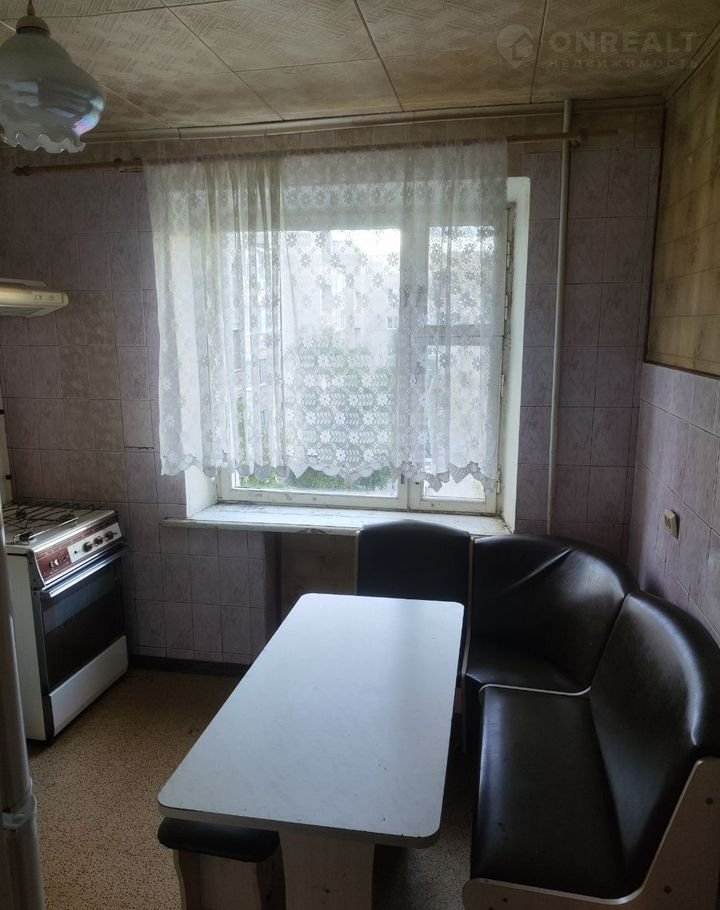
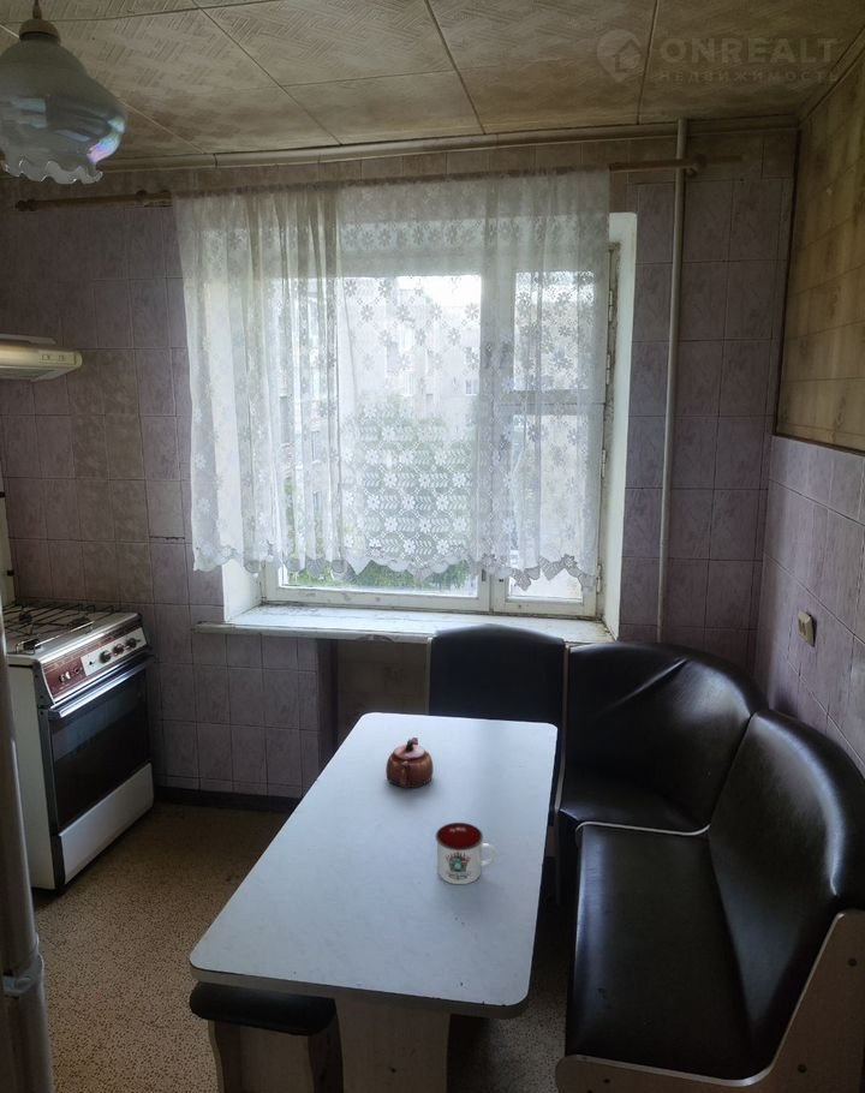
+ mug (465, 853)
+ teapot (408, 760)
